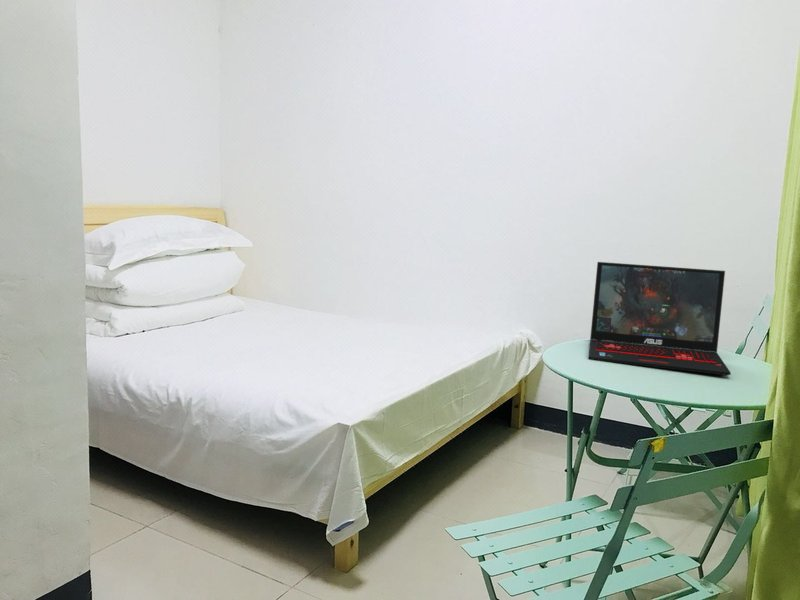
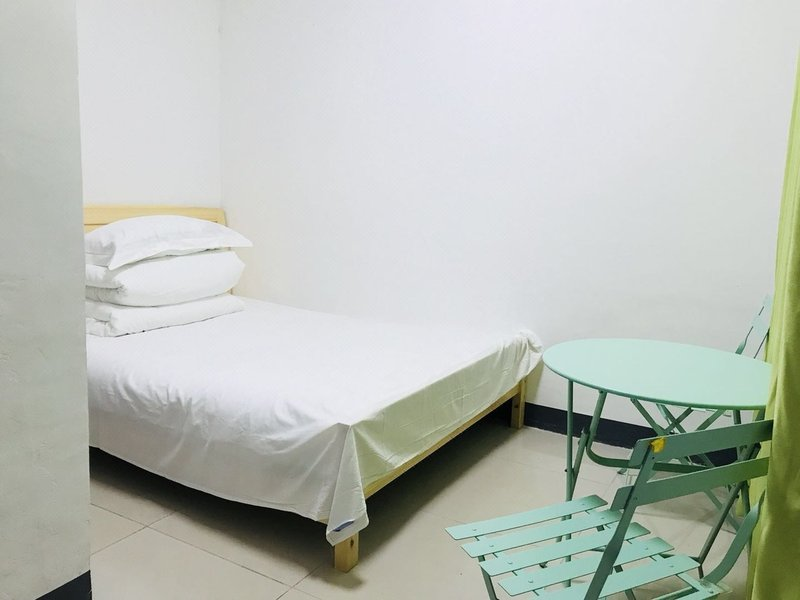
- laptop (658, 315)
